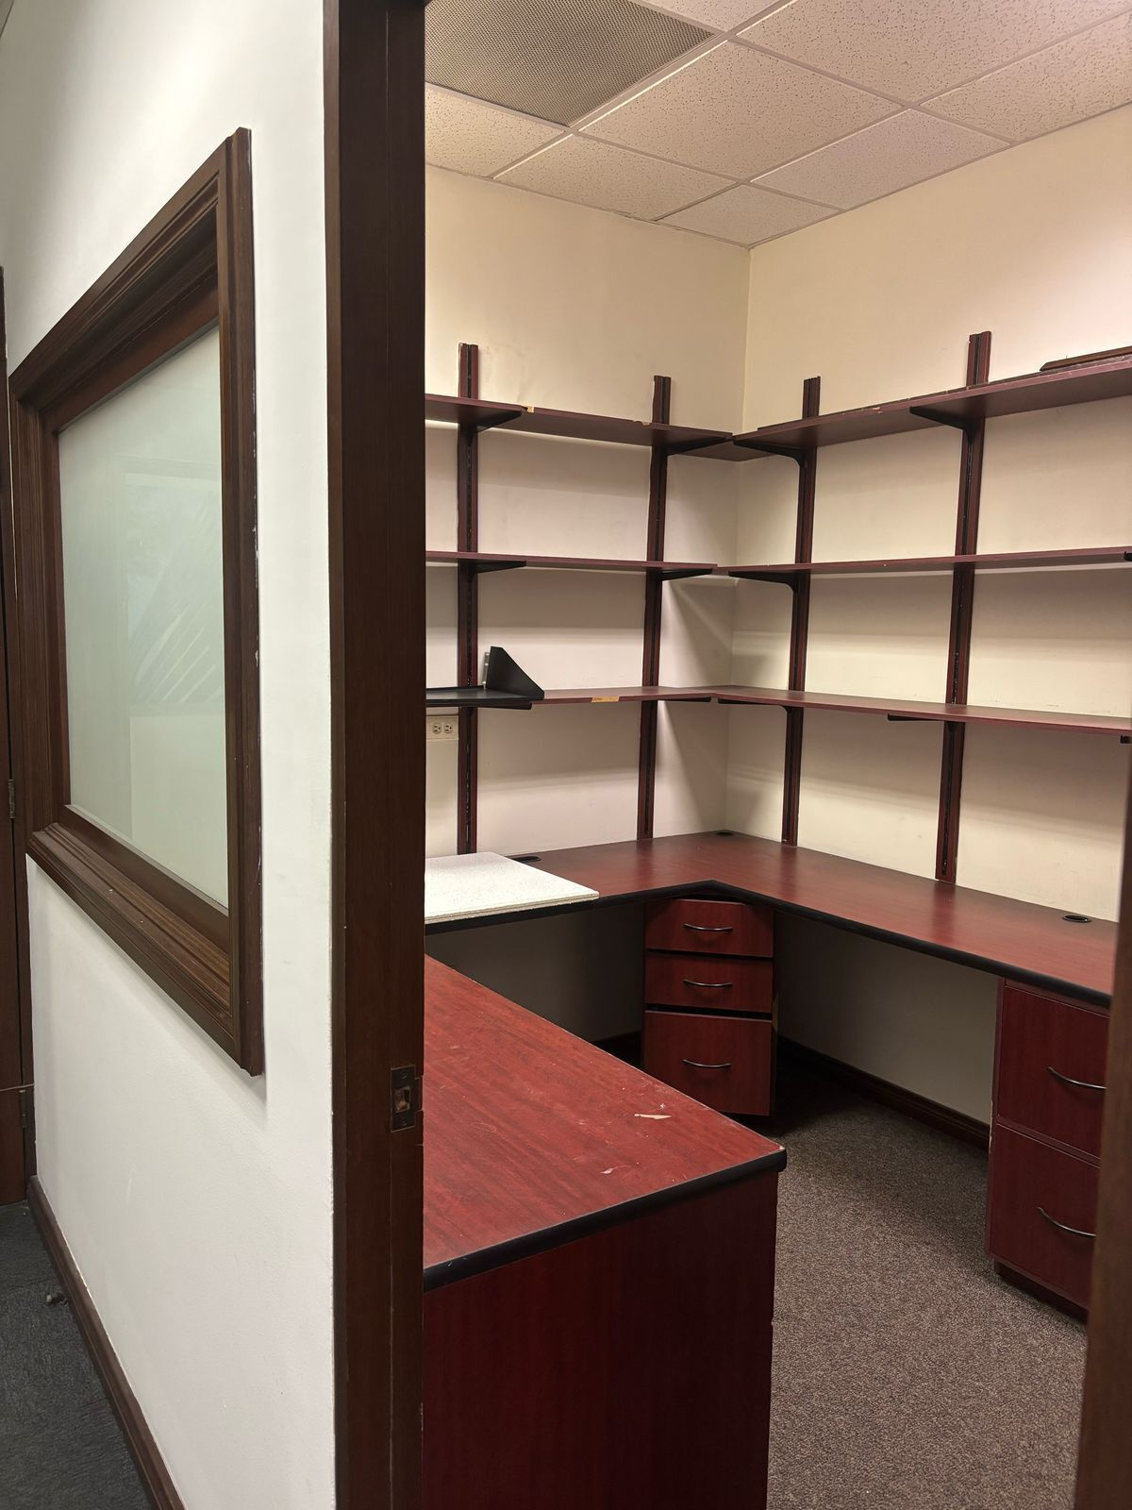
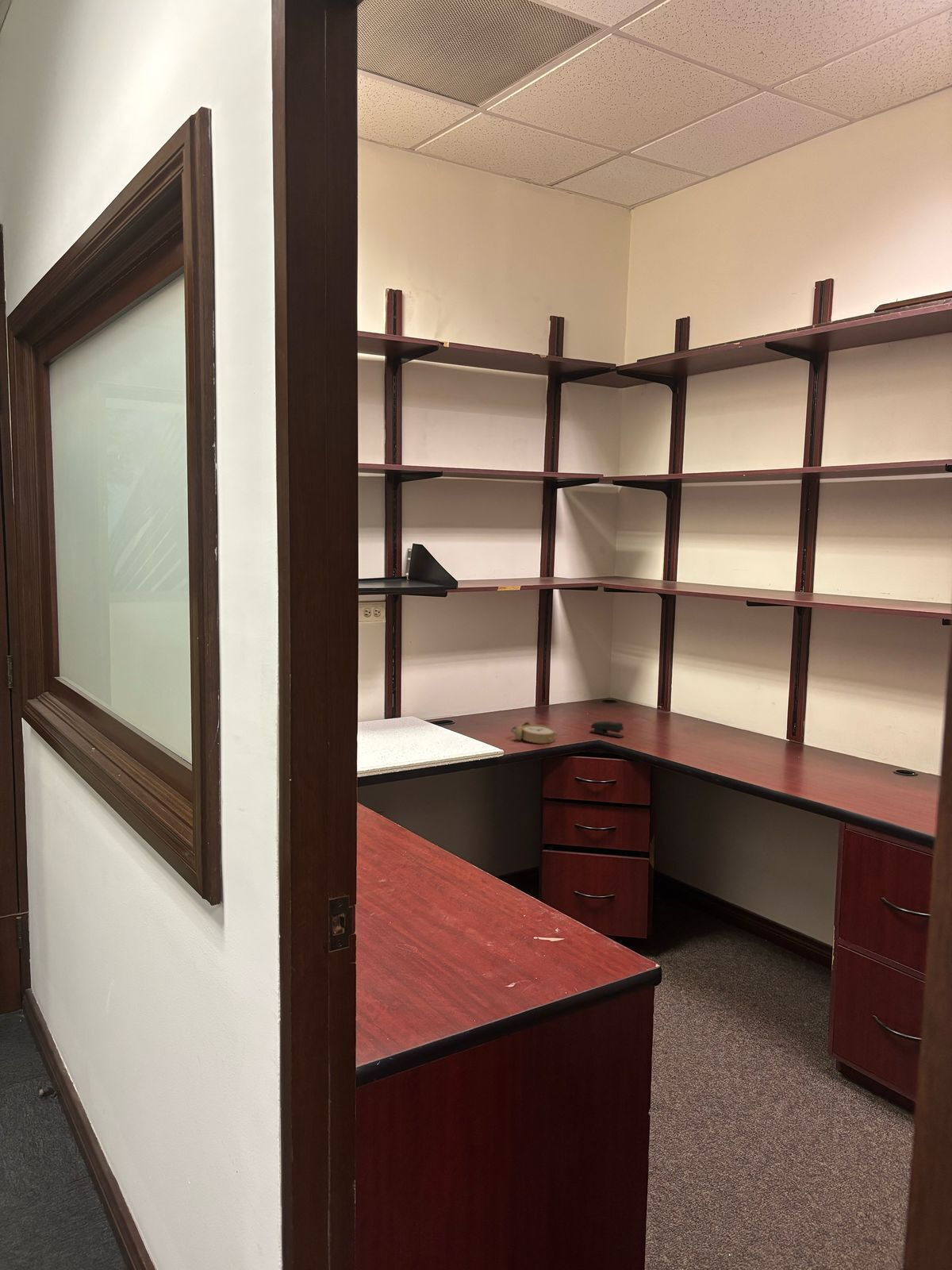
+ stapler (606, 727)
+ alarm clock (532, 732)
